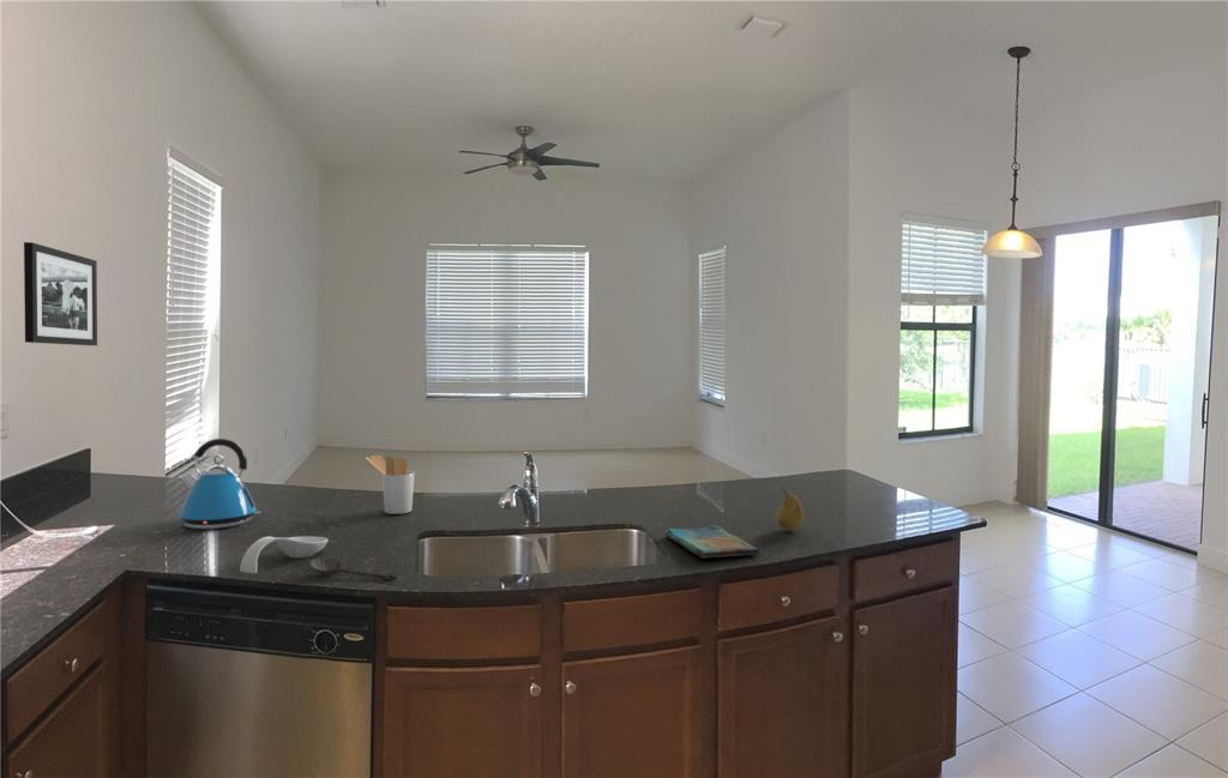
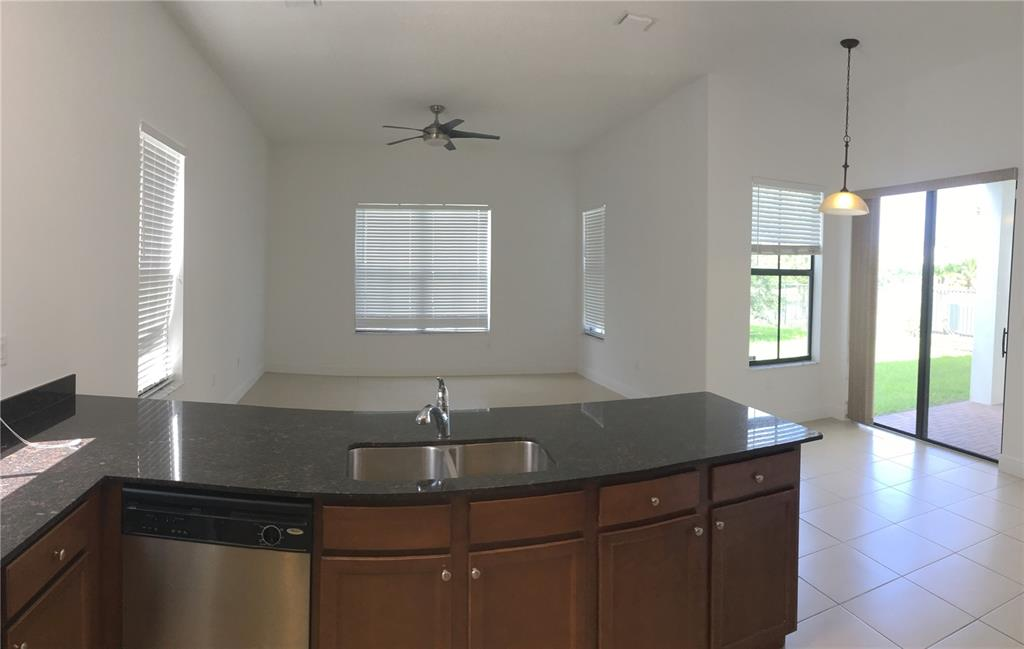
- spoon rest (285, 547)
- dish towel (710, 541)
- utensil holder (390, 482)
- spoon (354, 572)
- fruit (789, 508)
- picture frame (64, 297)
- kettle (221, 480)
